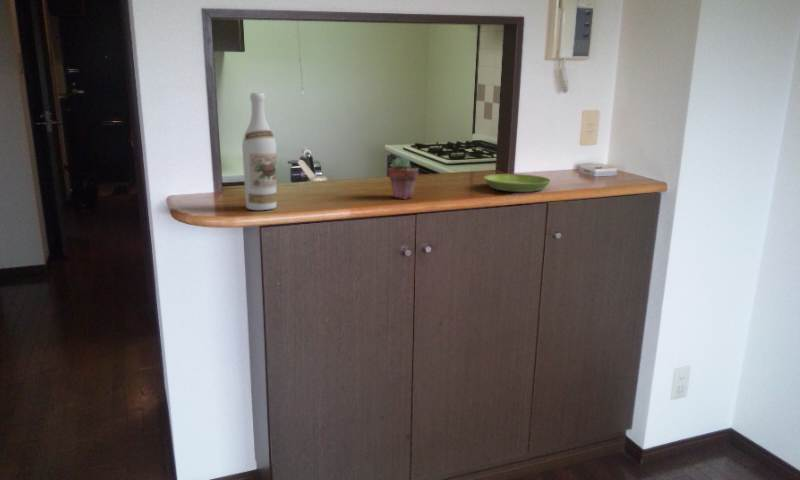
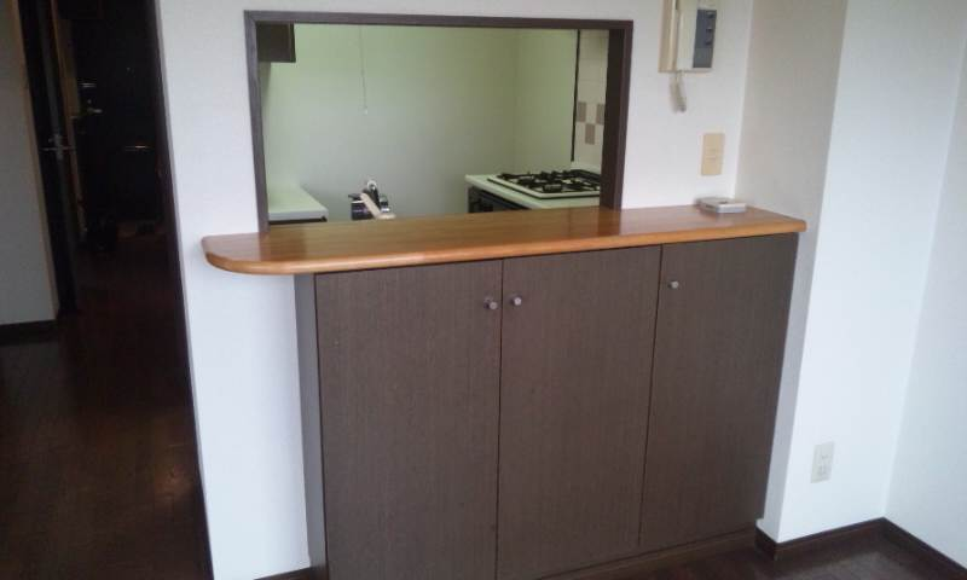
- saucer (516, 183)
- wine bottle (259, 151)
- potted succulent (402, 176)
